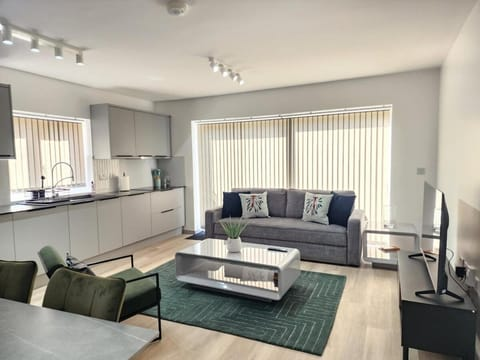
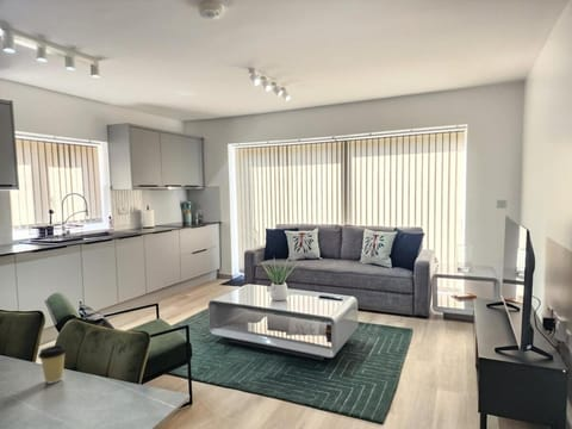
+ coffee cup (52, 363)
